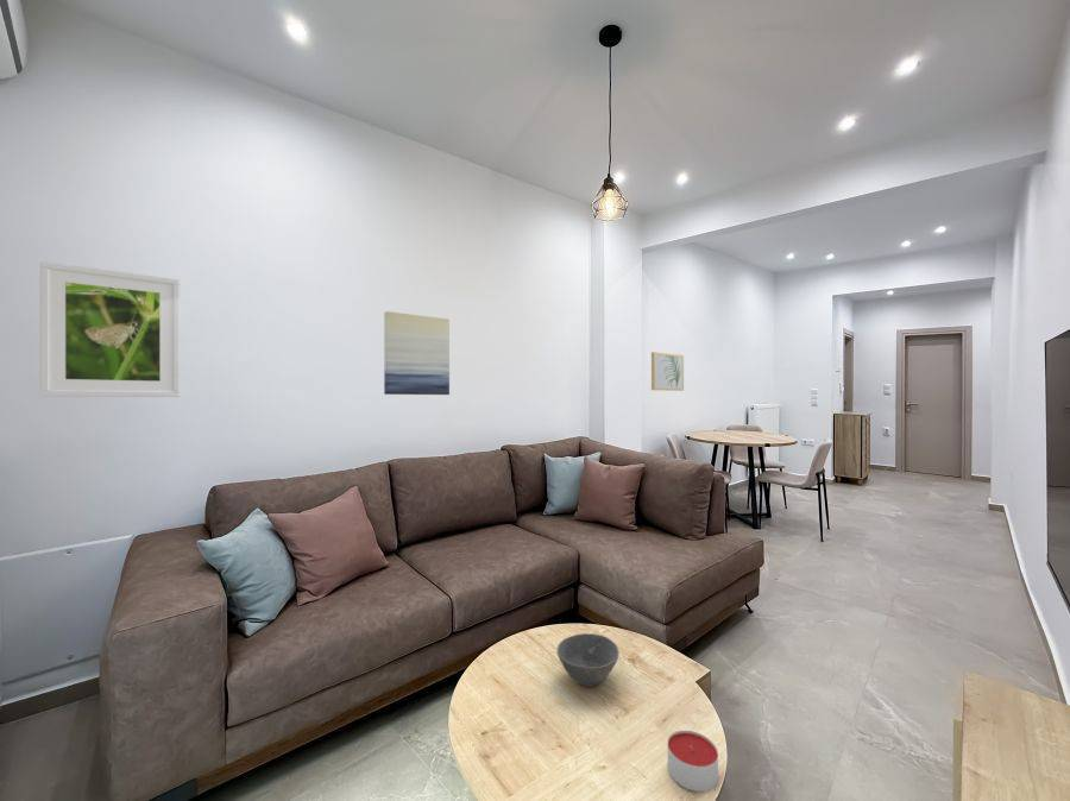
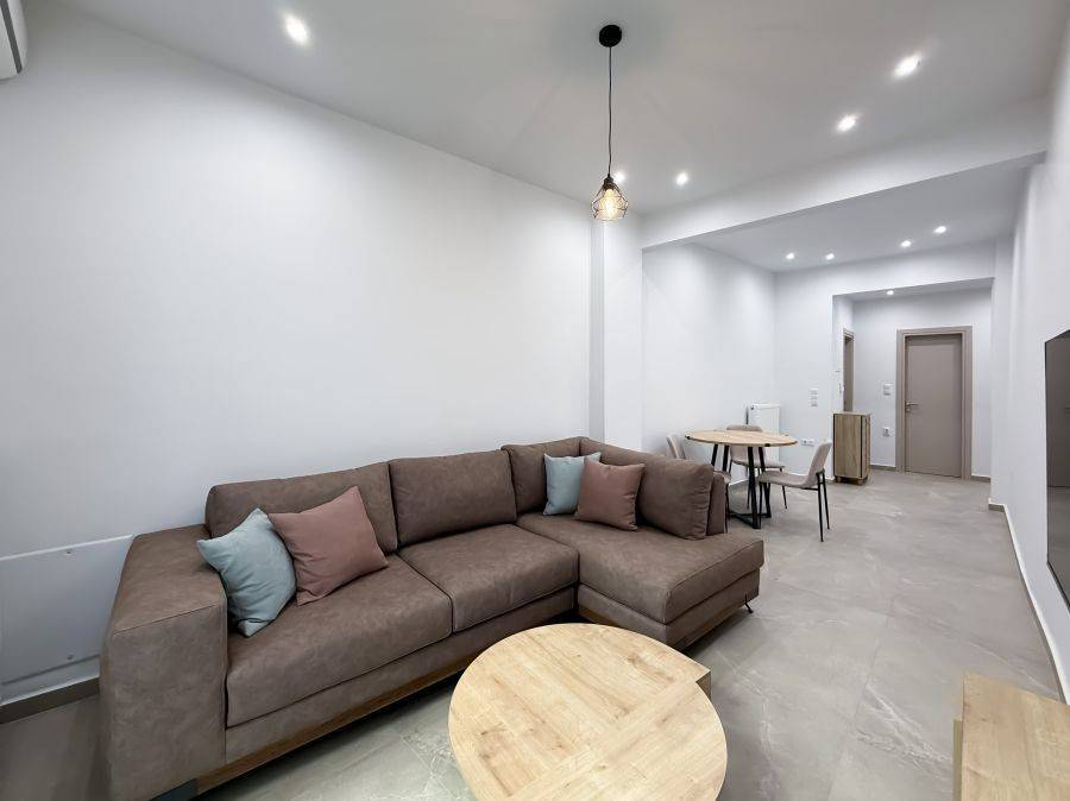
- wall art (667, 372)
- candle (692, 758)
- bowl (587, 663)
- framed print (114, 334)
- wall art (417, 354)
